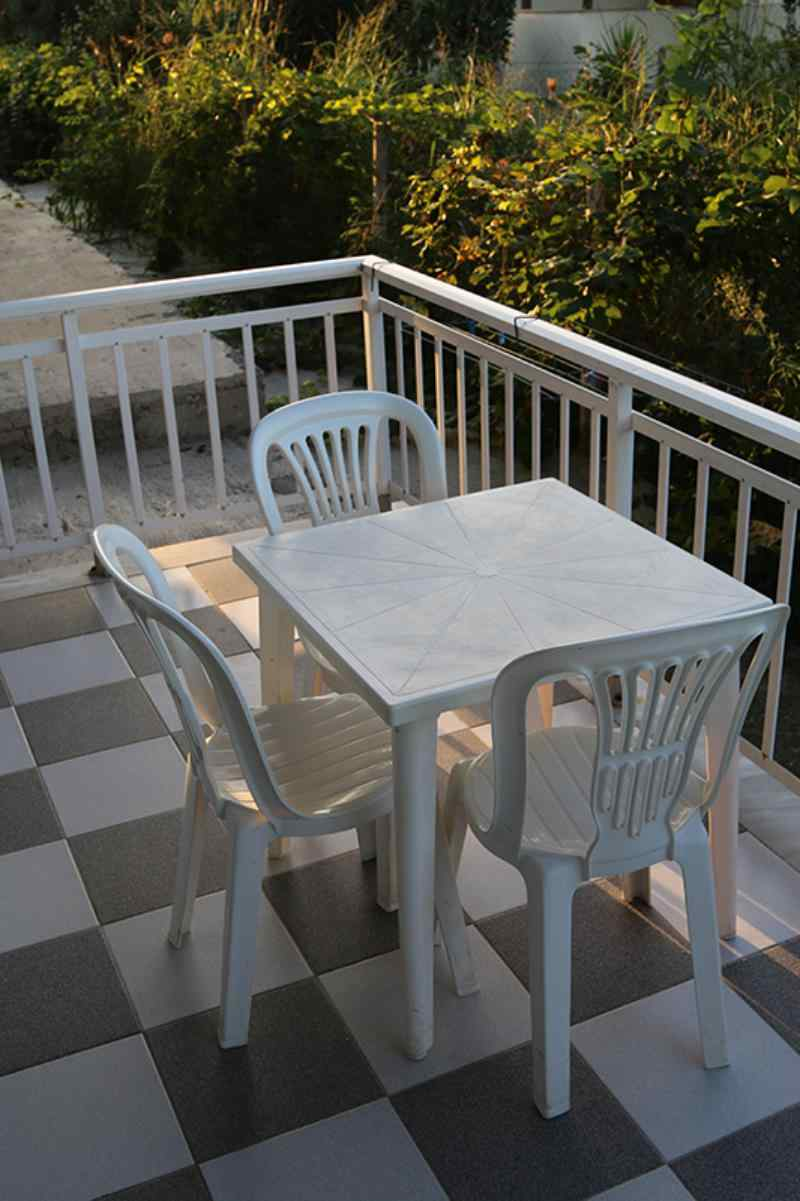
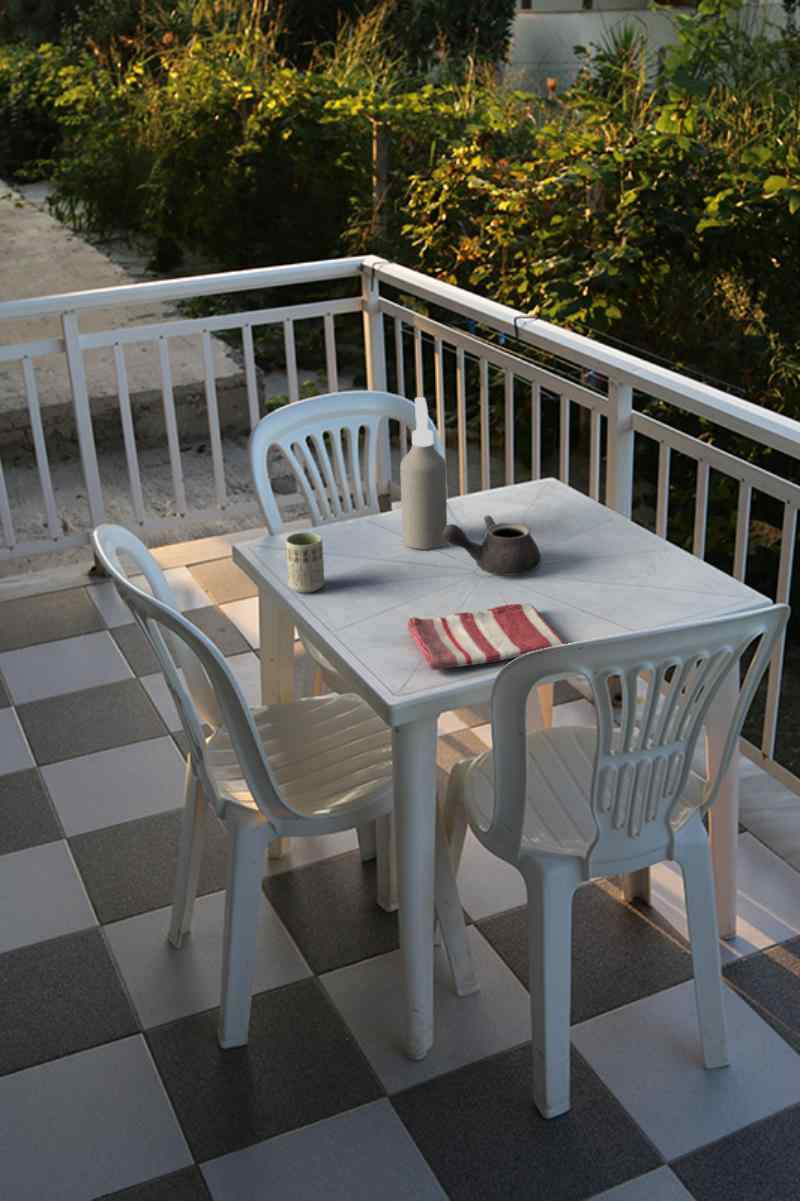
+ dish towel (484, 634)
+ spray bottle (423, 473)
+ teapot (489, 543)
+ cup (305, 563)
